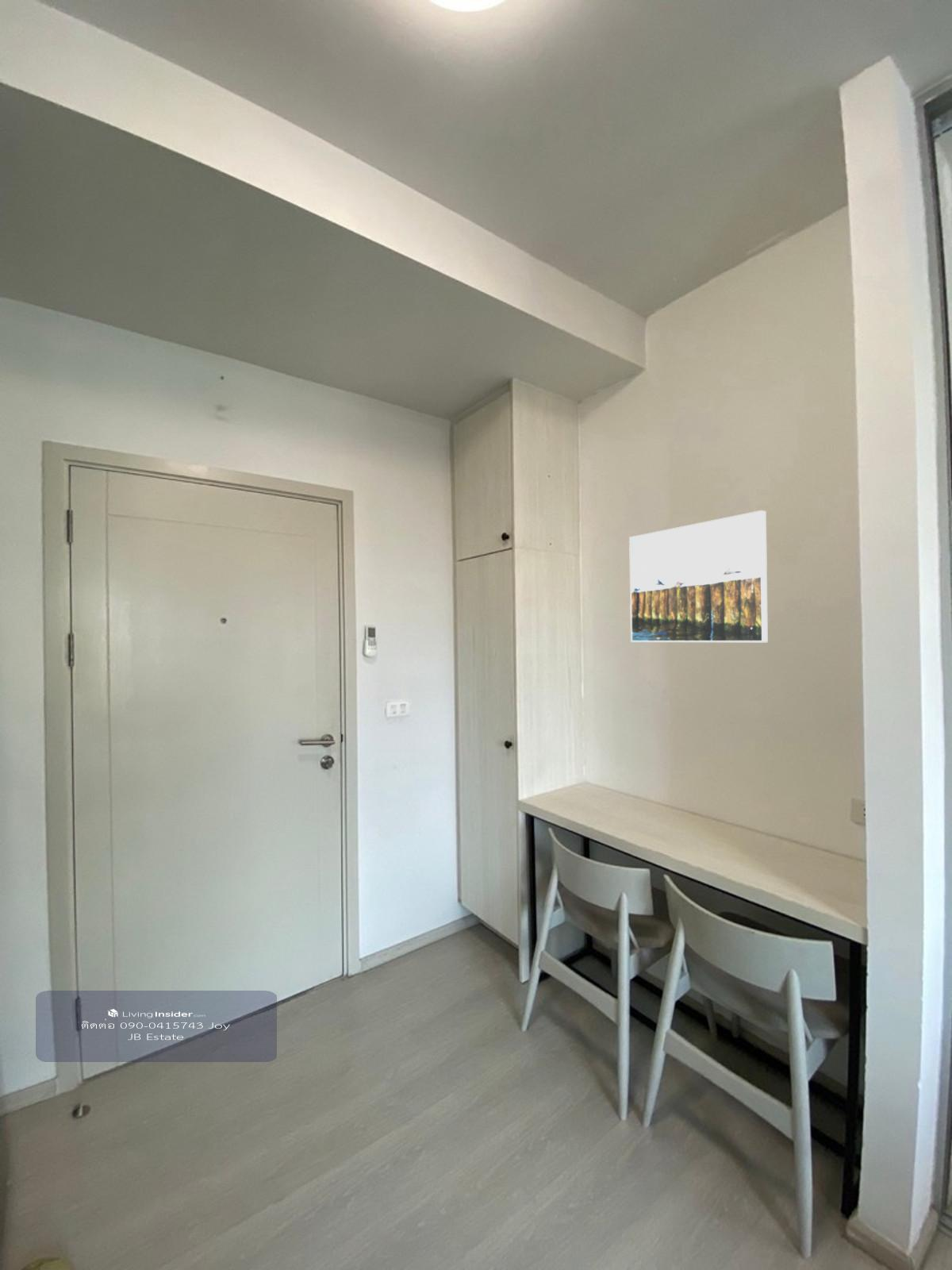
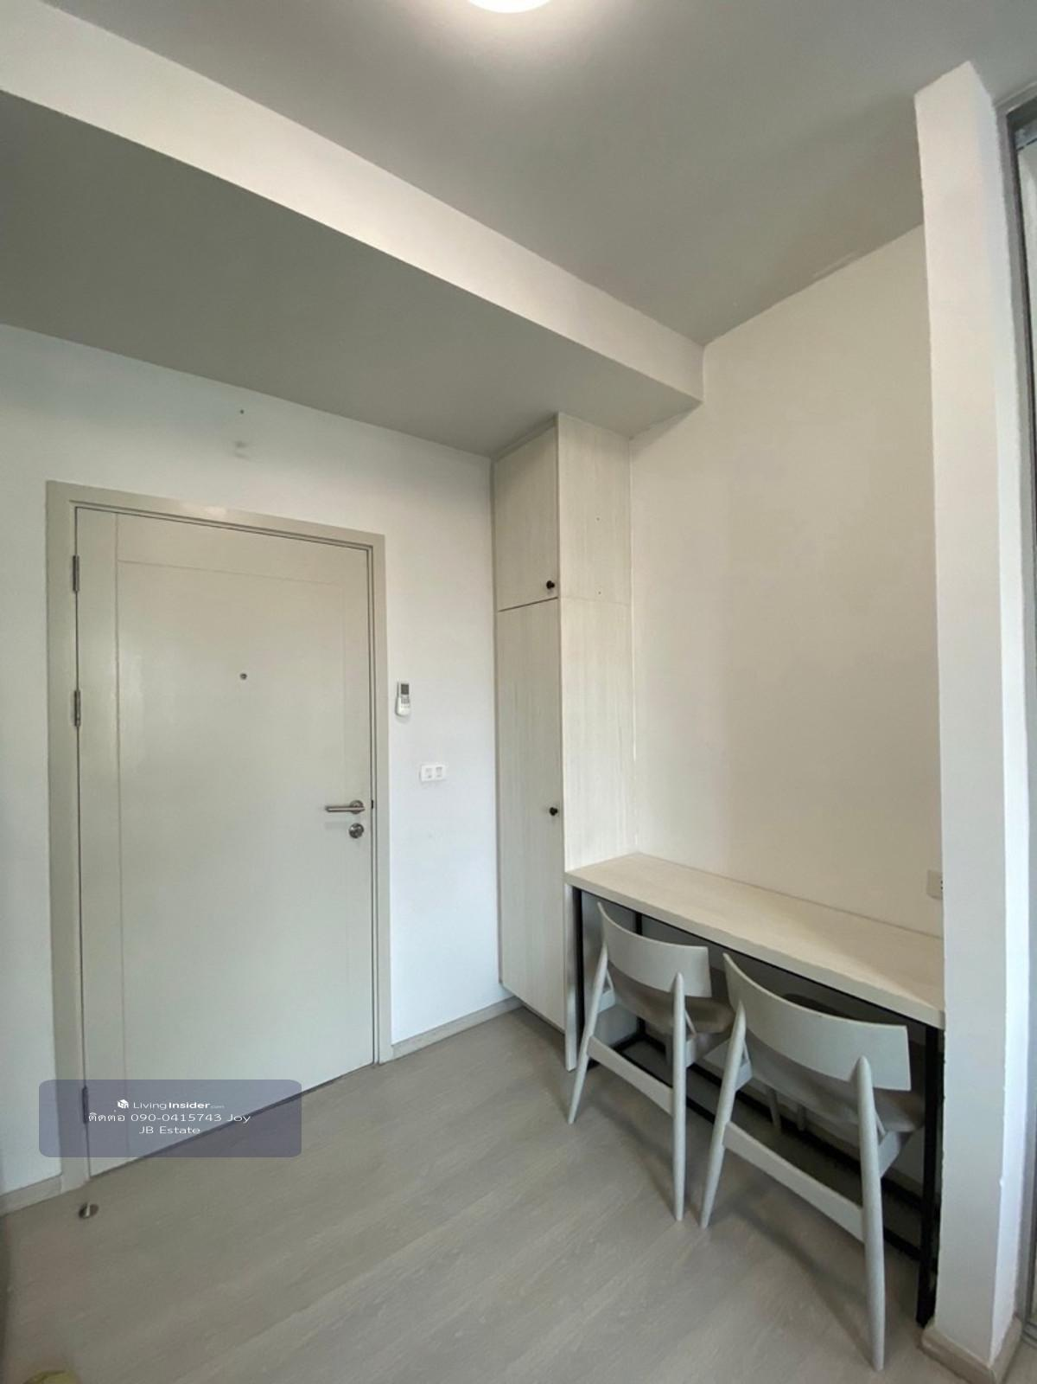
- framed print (690, 583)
